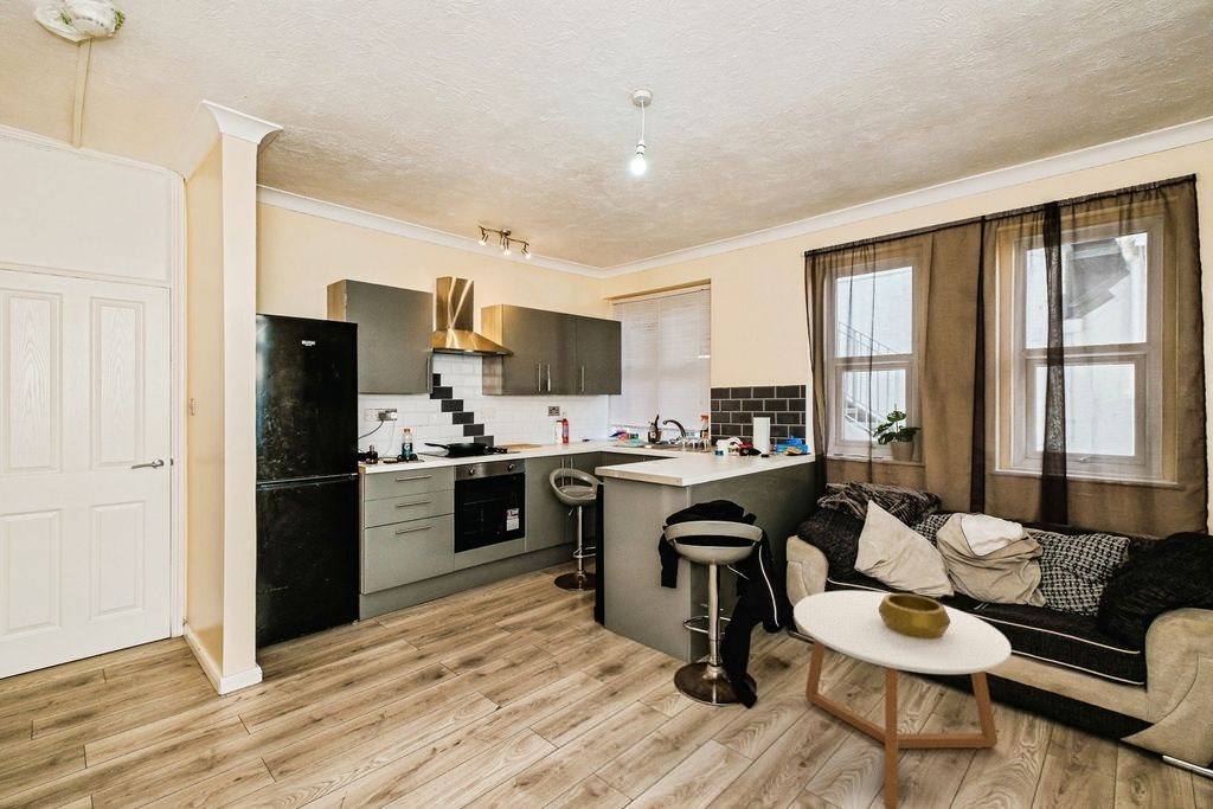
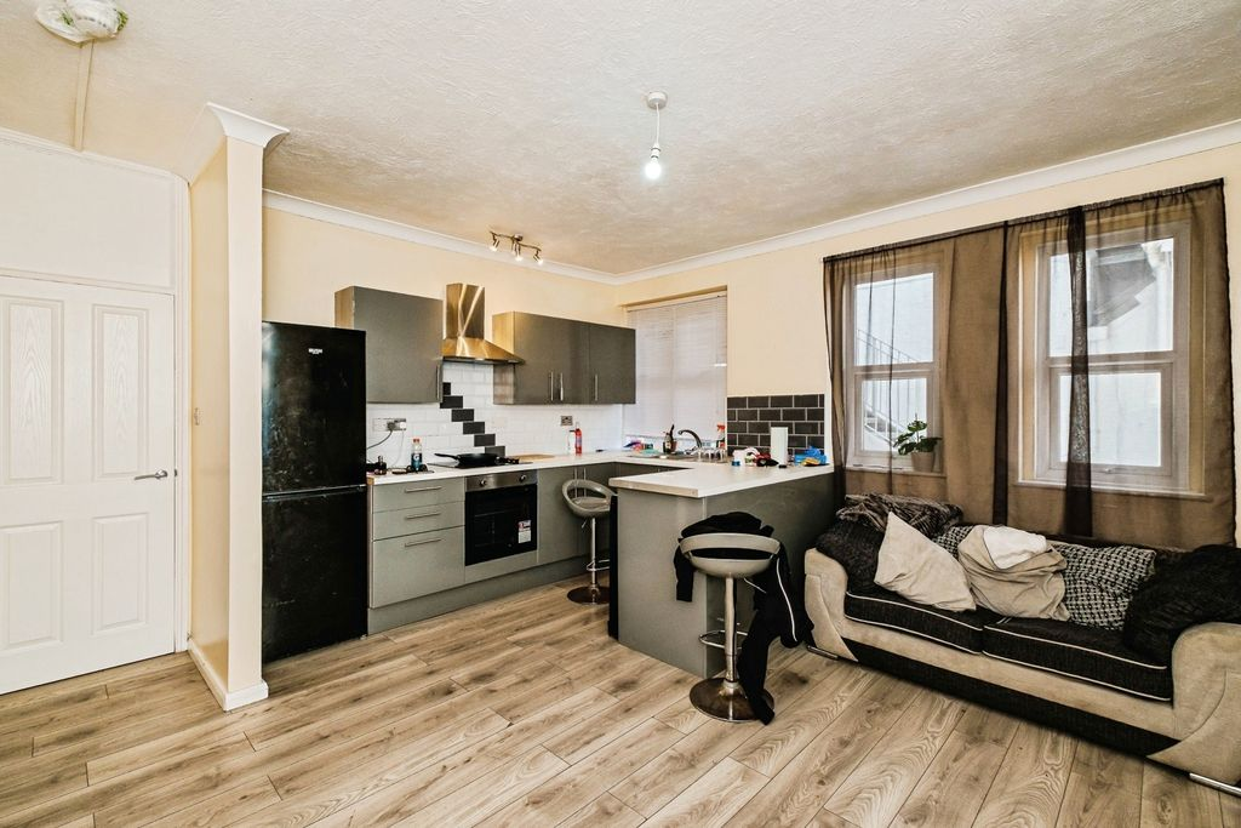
- decorative bowl (913, 615)
- coffee table (897, 685)
